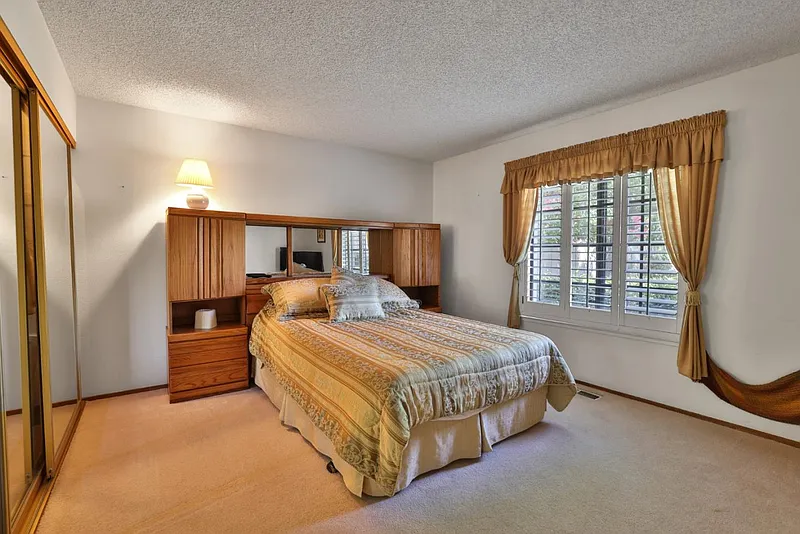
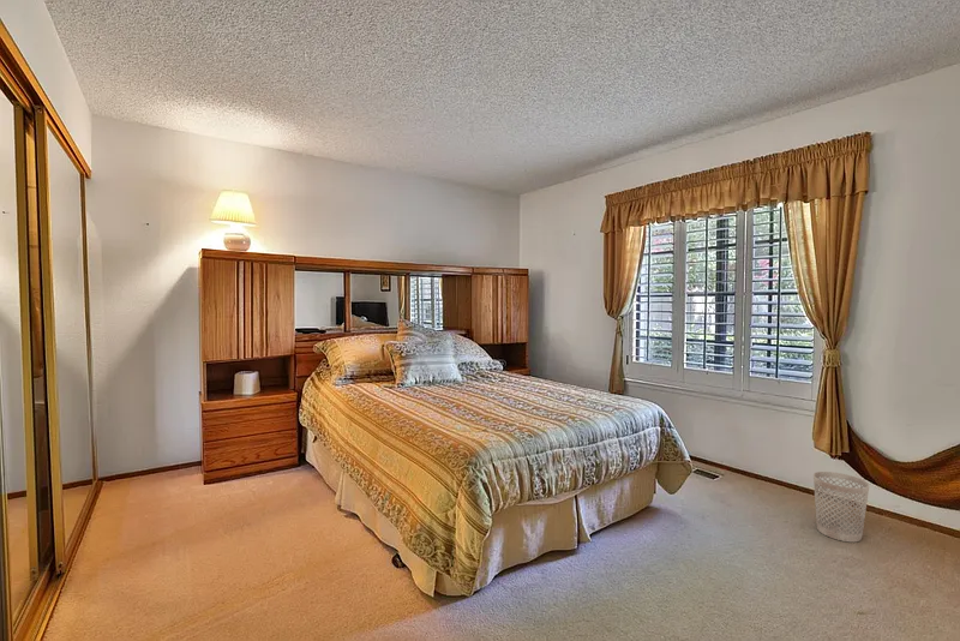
+ wastebasket (839, 507)
